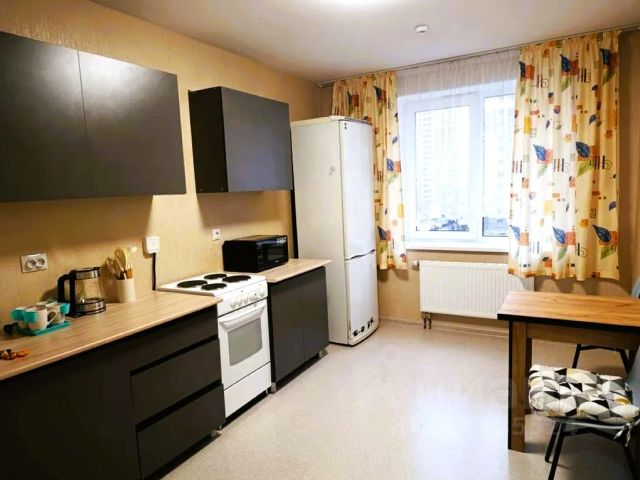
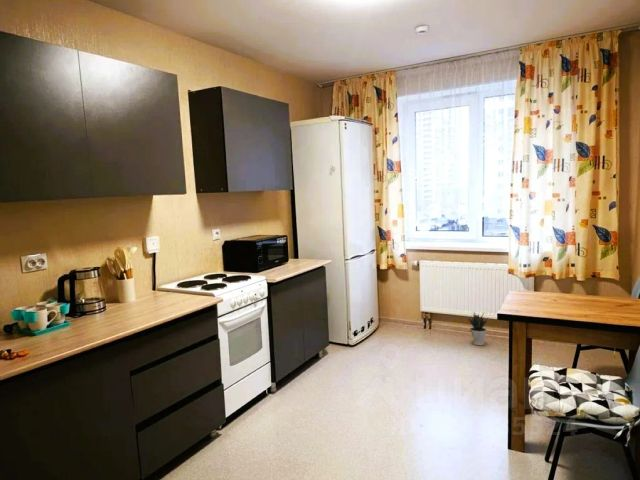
+ potted plant (476, 327)
